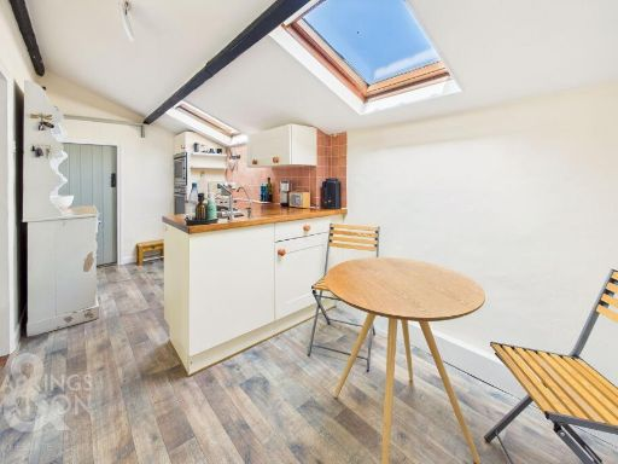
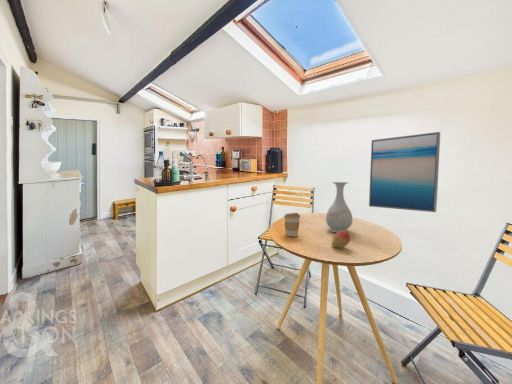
+ fruit (340, 239)
+ coffee cup (291, 224)
+ vase (339, 206)
+ wall art (401, 173)
